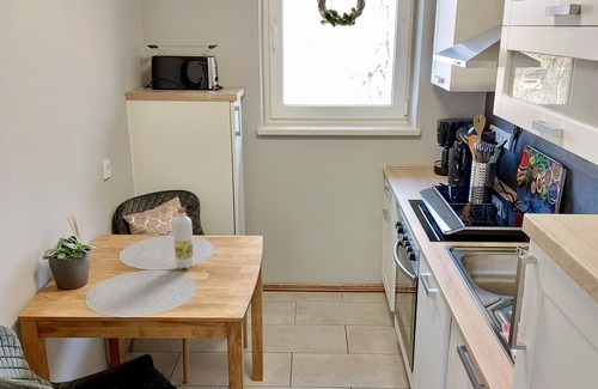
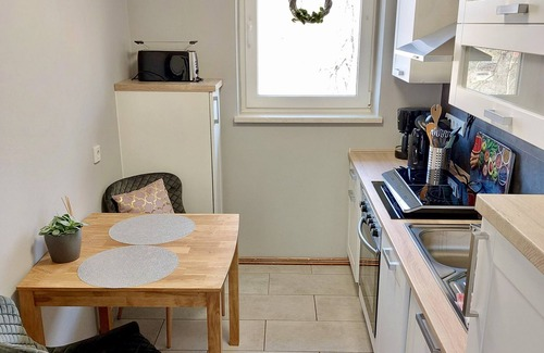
- beverage bottle (183, 238)
